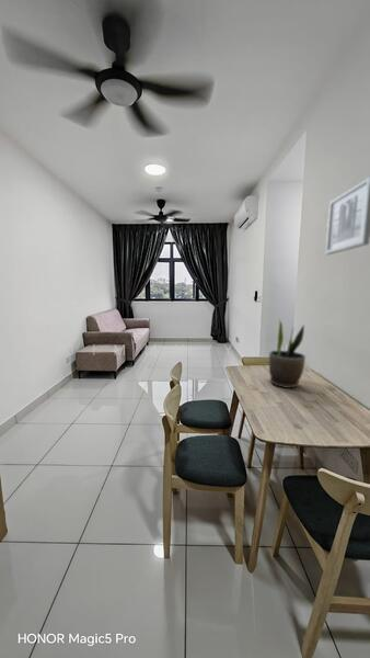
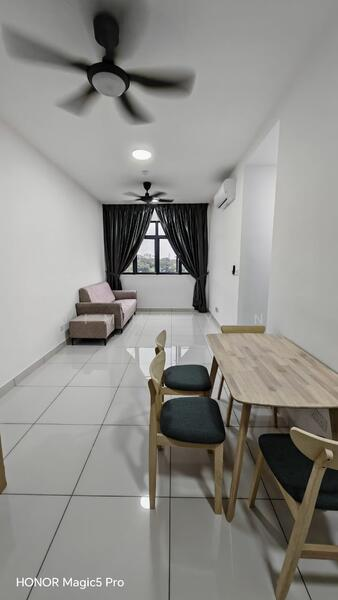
- potted plant (287, 352)
- wall art (347, 220)
